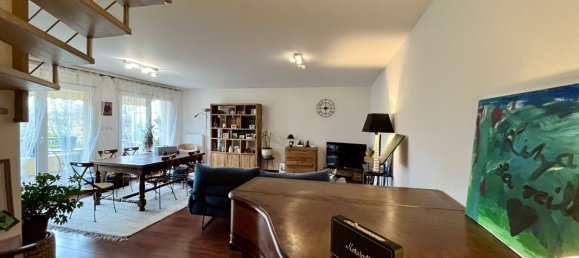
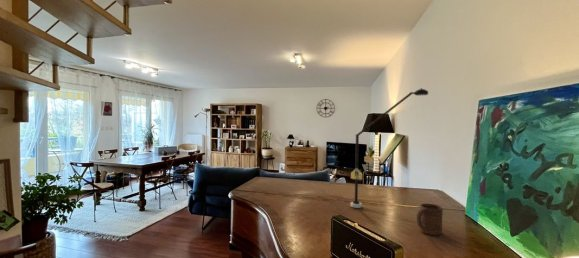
+ cup (429, 219)
+ desk lamp (371, 125)
